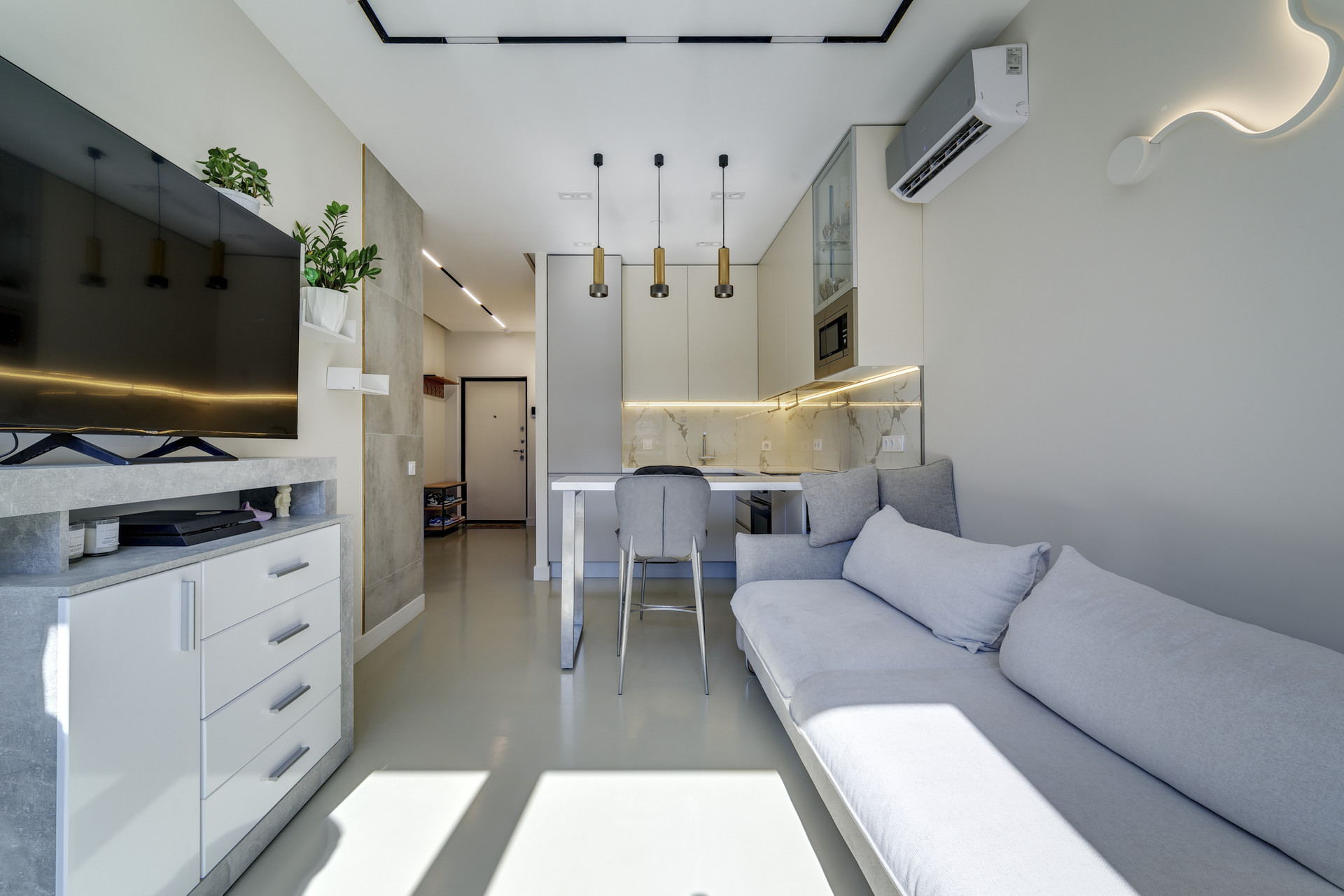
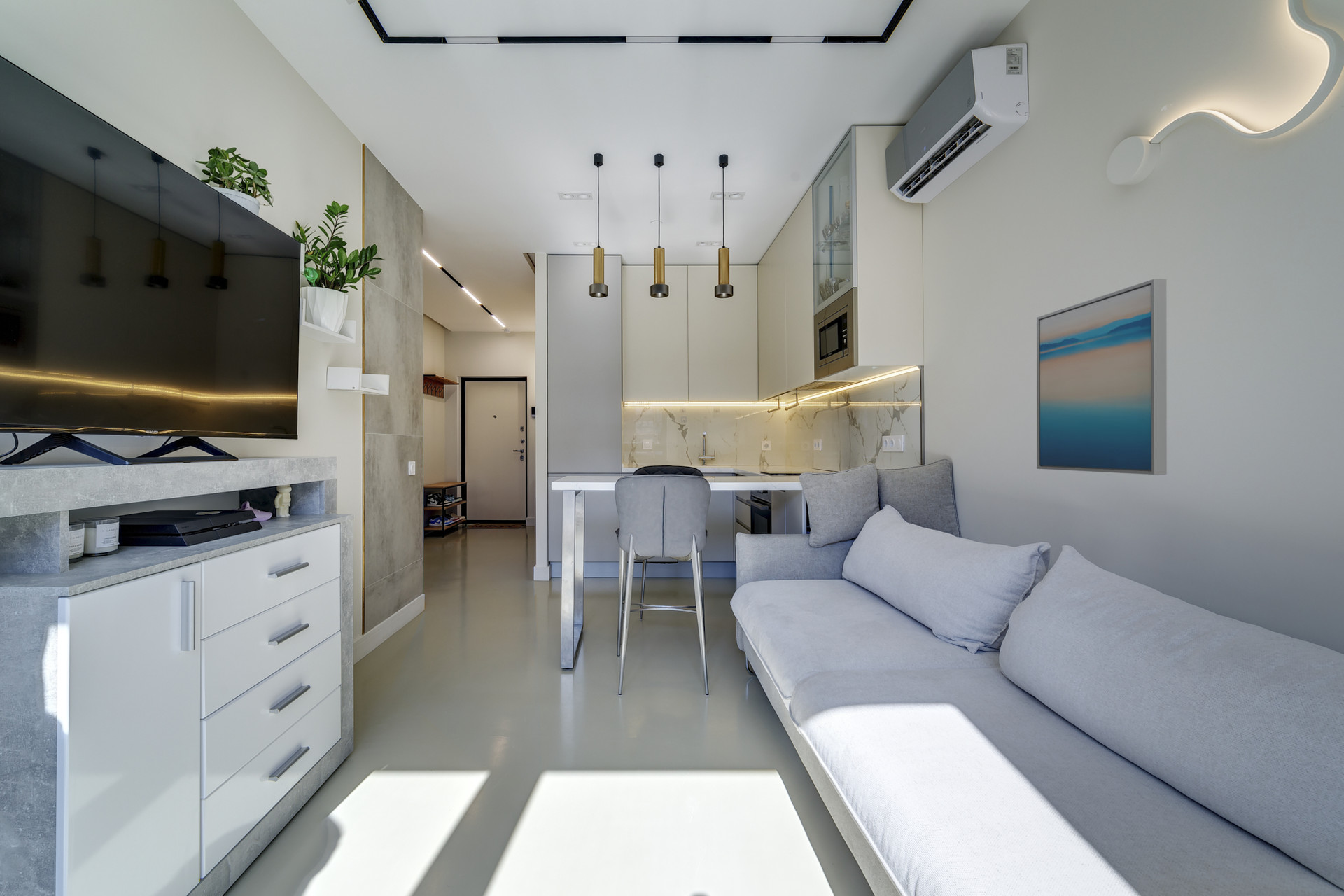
+ wall art (1093, 386)
